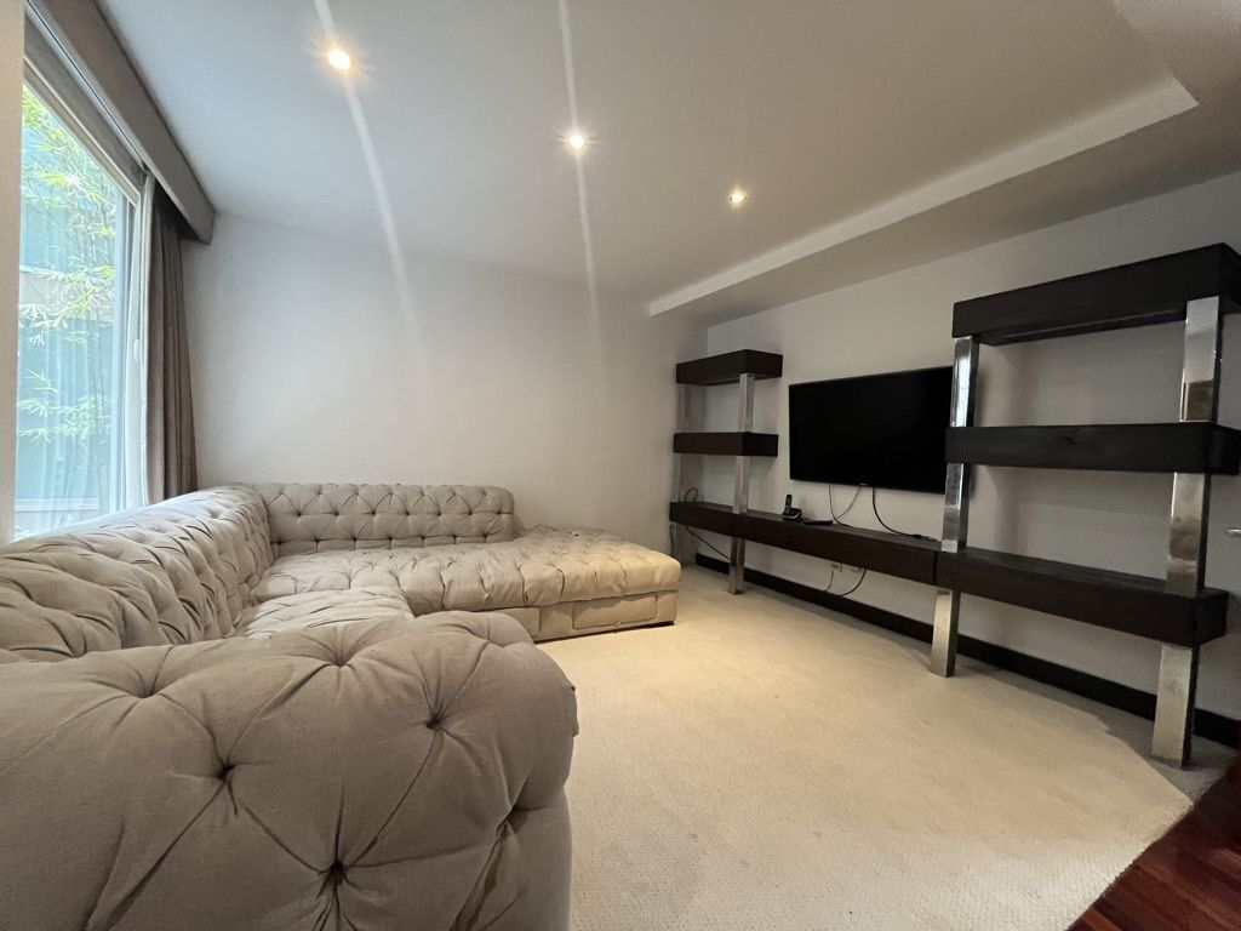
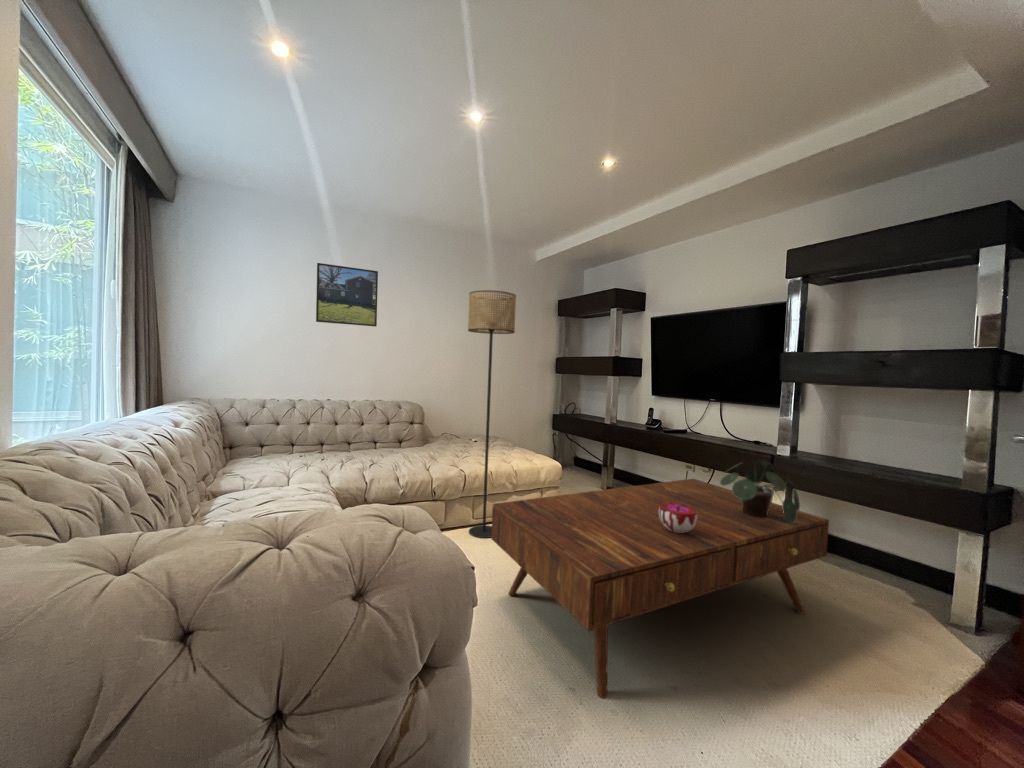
+ coffee table (659, 559)
+ decorative bowl (677, 519)
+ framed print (347, 295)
+ potted plant (758, 487)
+ floor lamp (488, 414)
